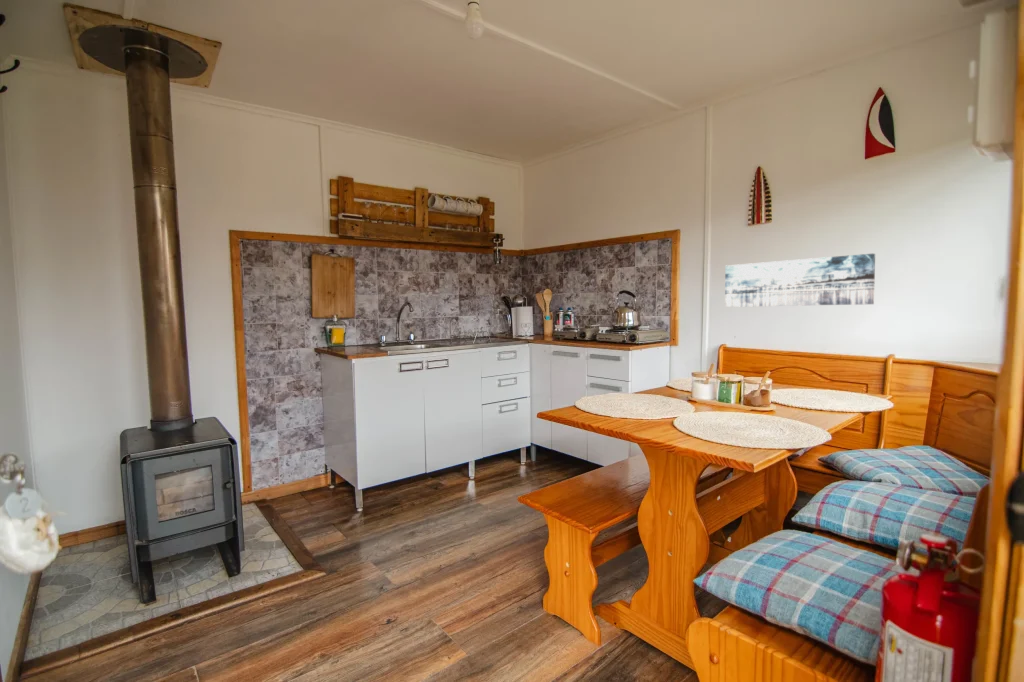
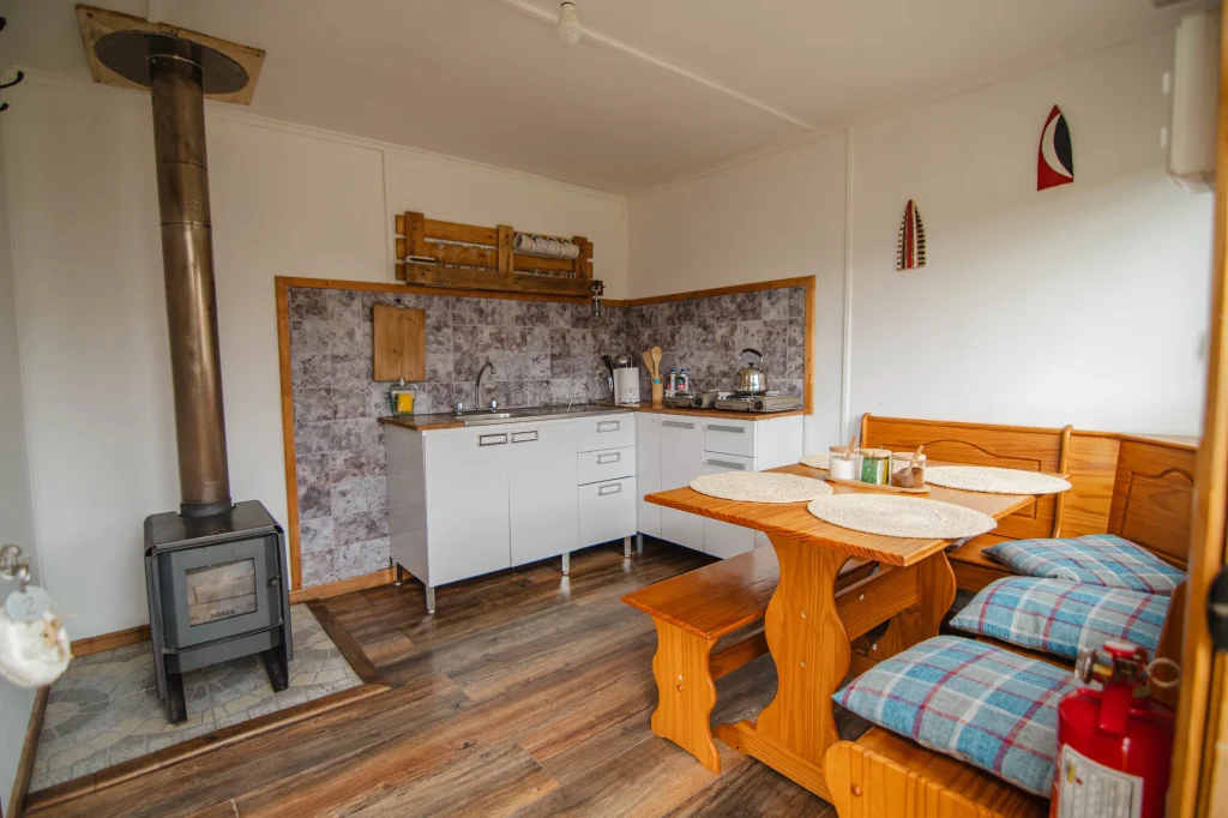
- wall art (792, 283)
